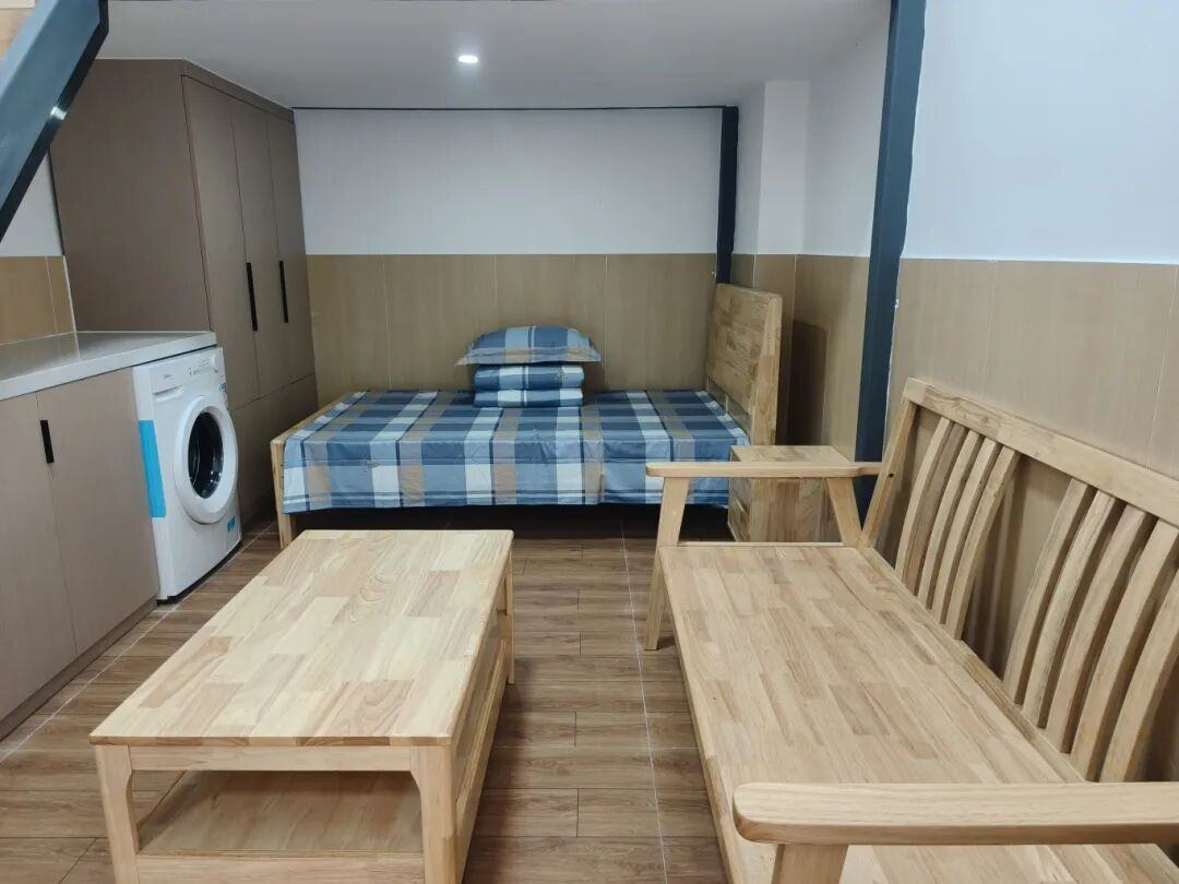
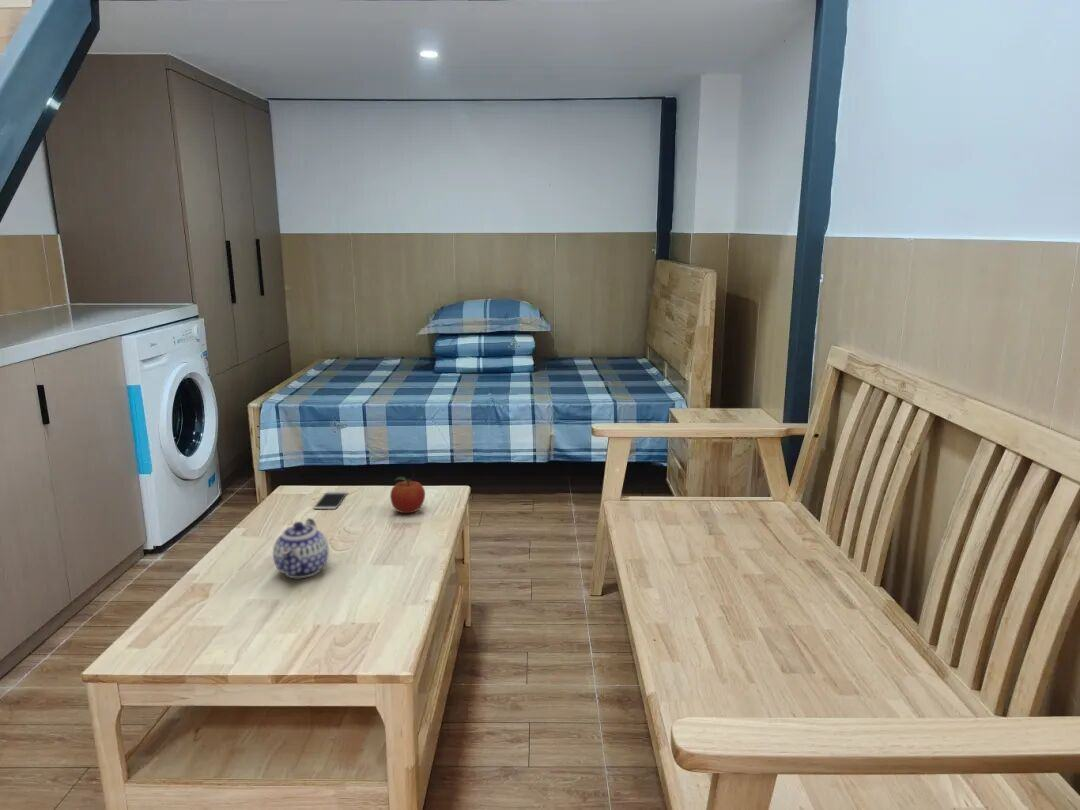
+ fruit (407, 493)
+ smartphone (331, 499)
+ teapot (300, 546)
